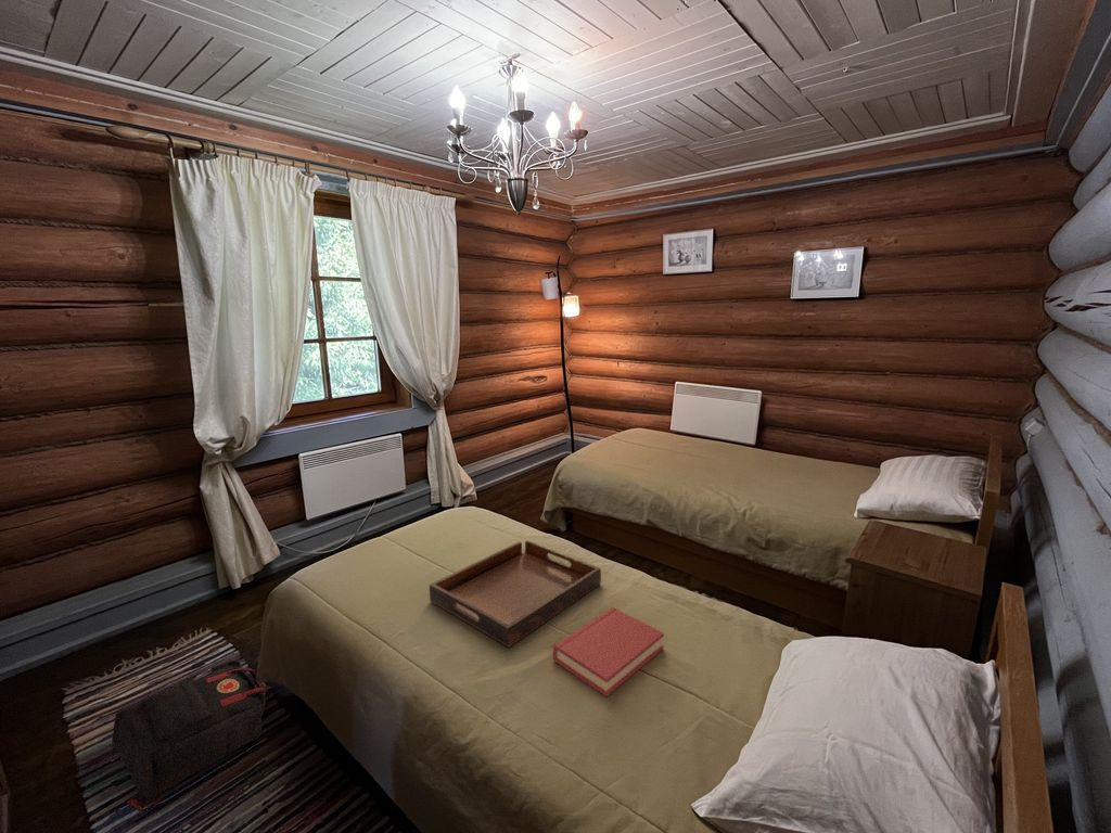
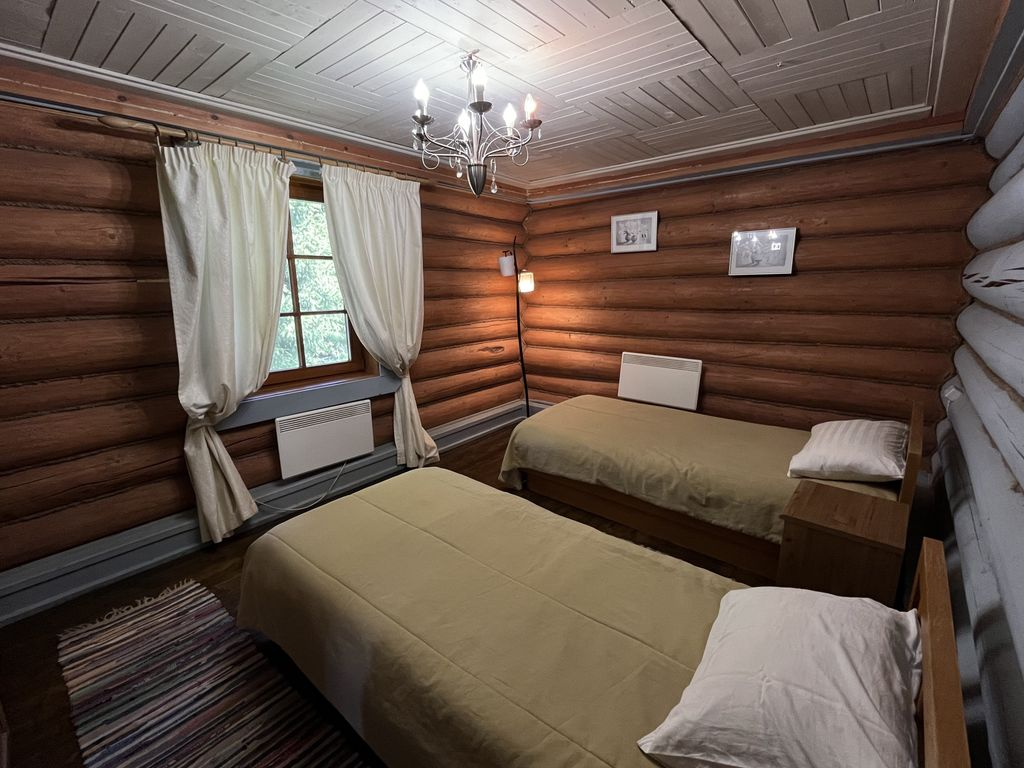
- hardback book (609, 646)
- backpack (195, 714)
- serving tray (518, 584)
